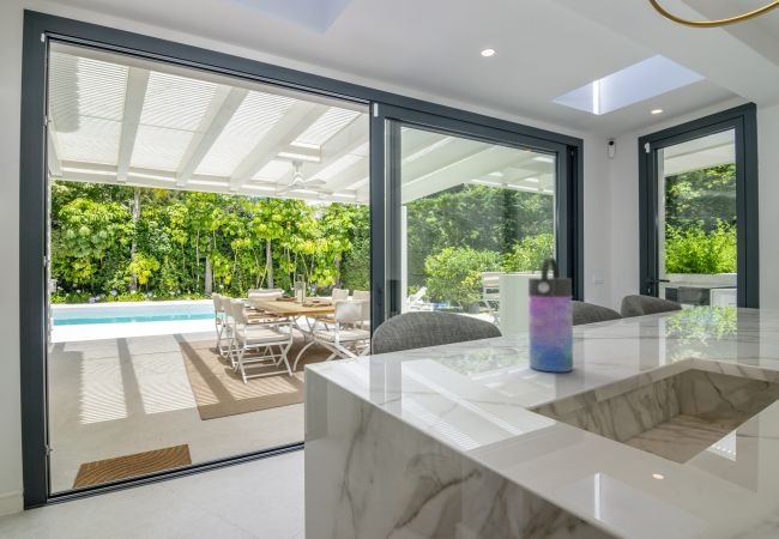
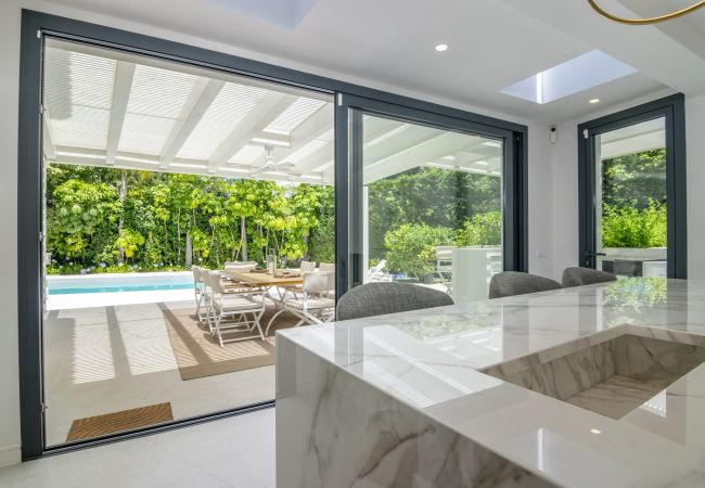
- water bottle (550, 311)
